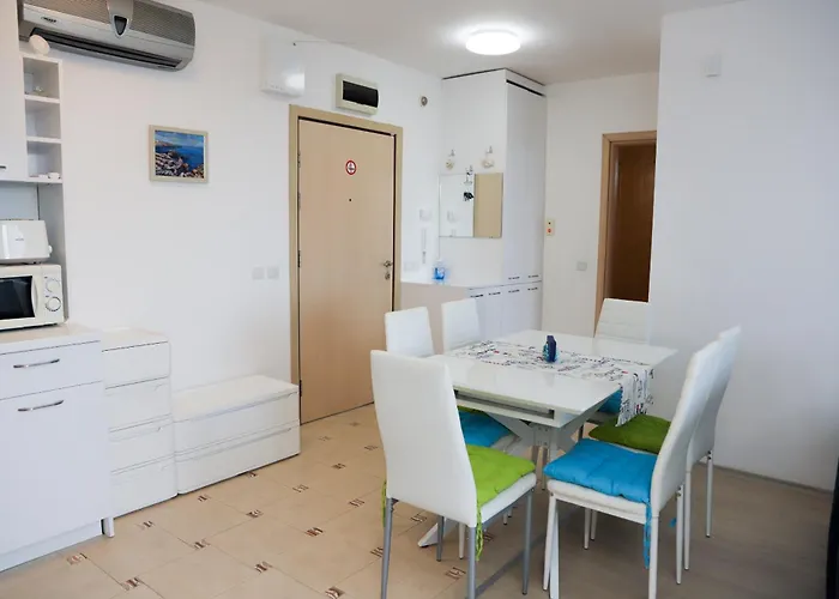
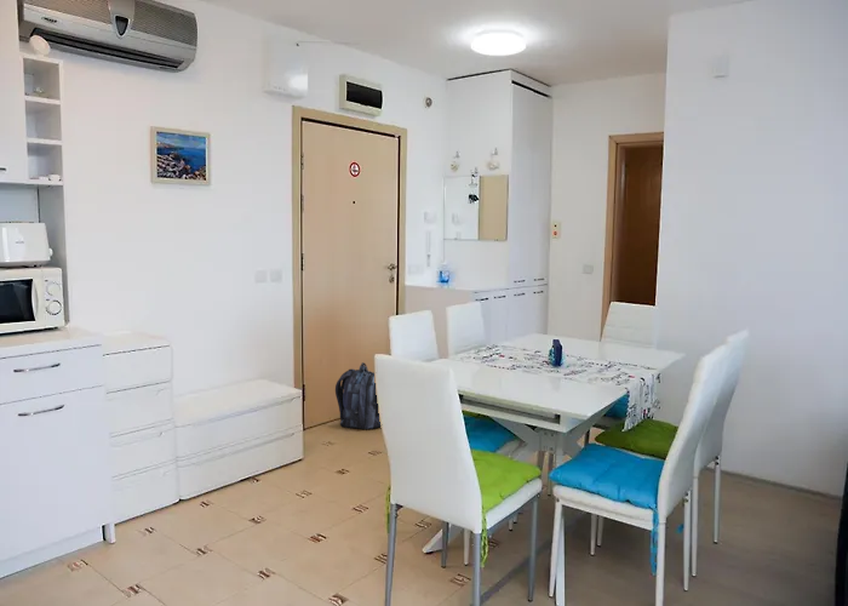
+ backpack (362, 393)
